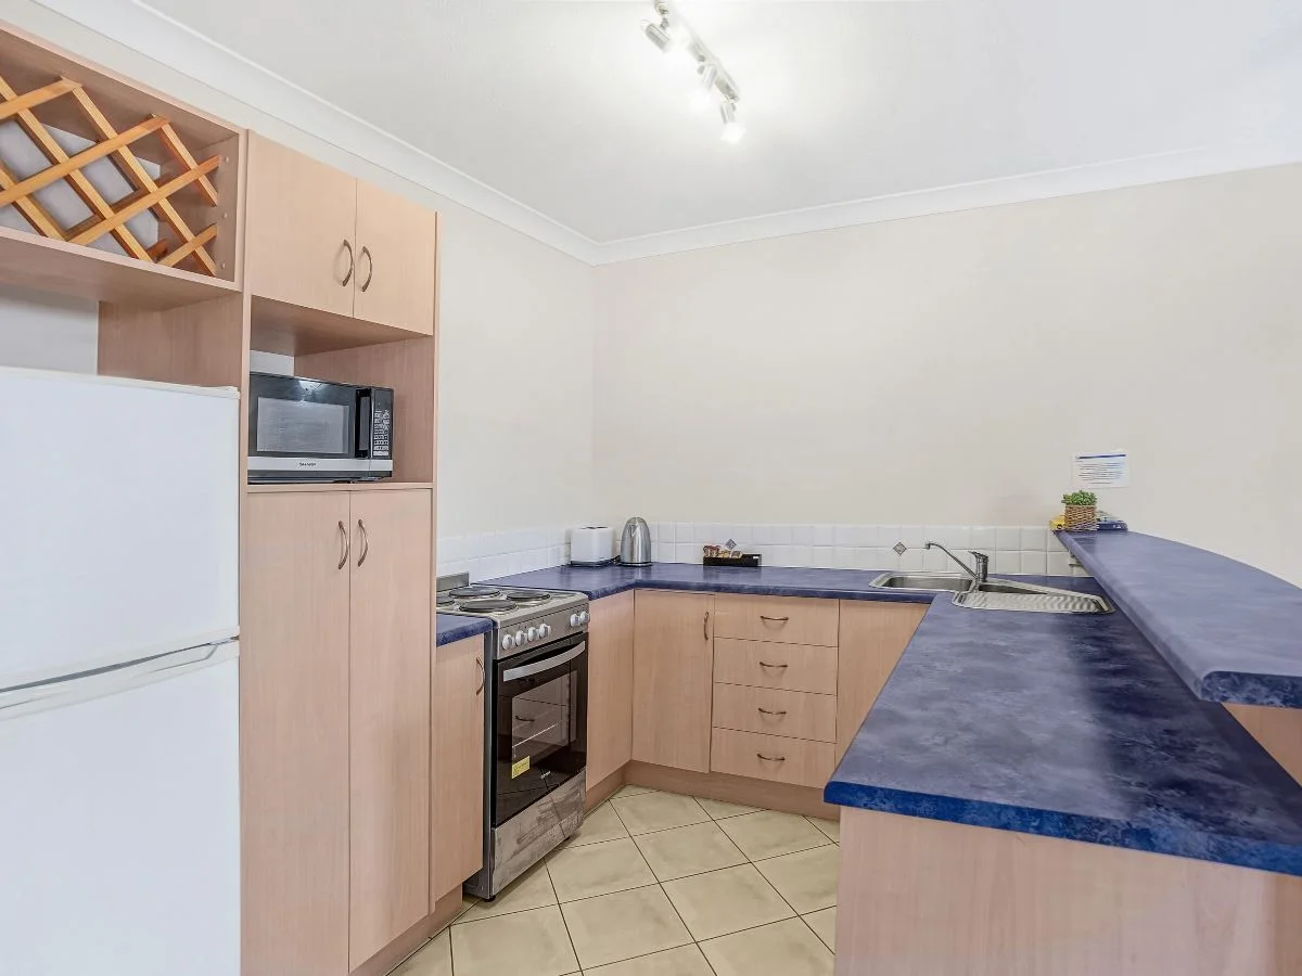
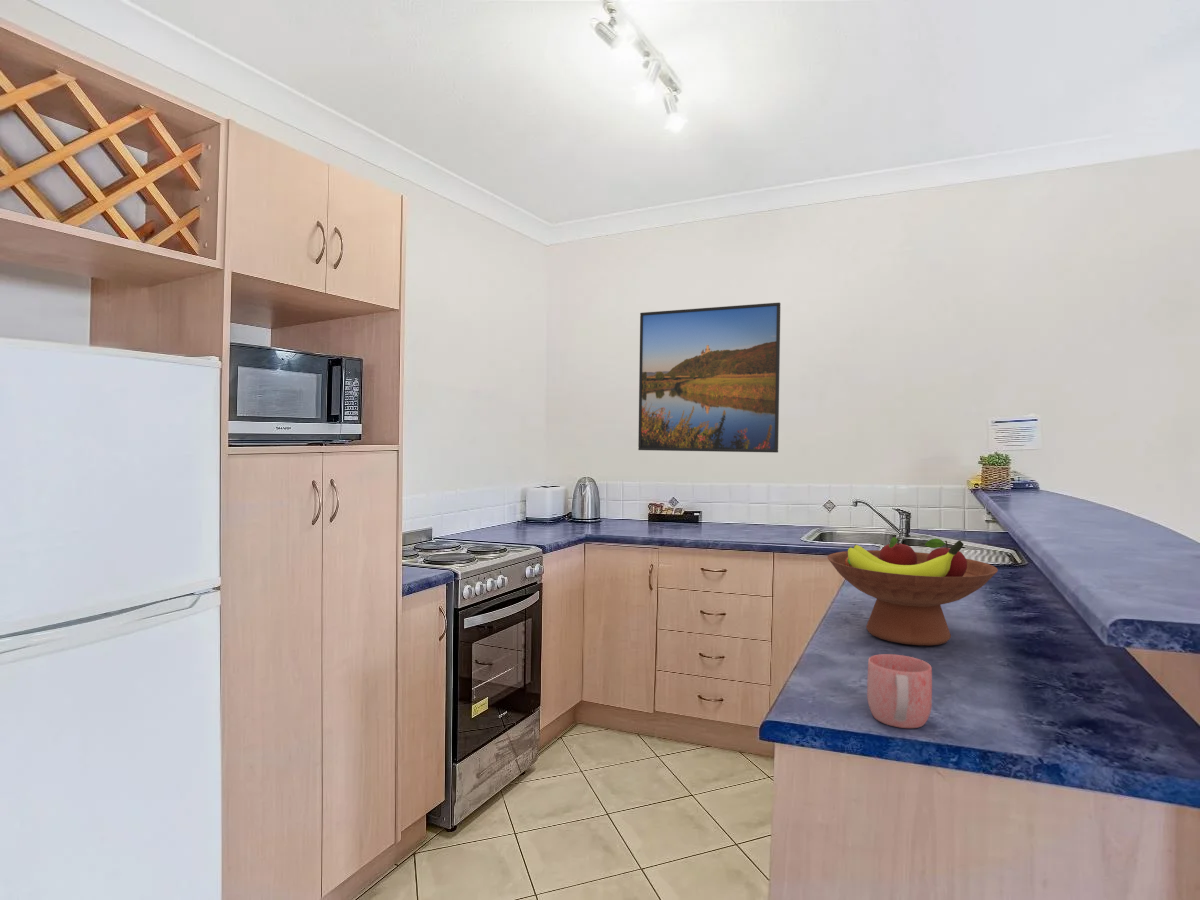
+ mug (899, 694)
+ fruit bowl (908, 584)
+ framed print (706, 379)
